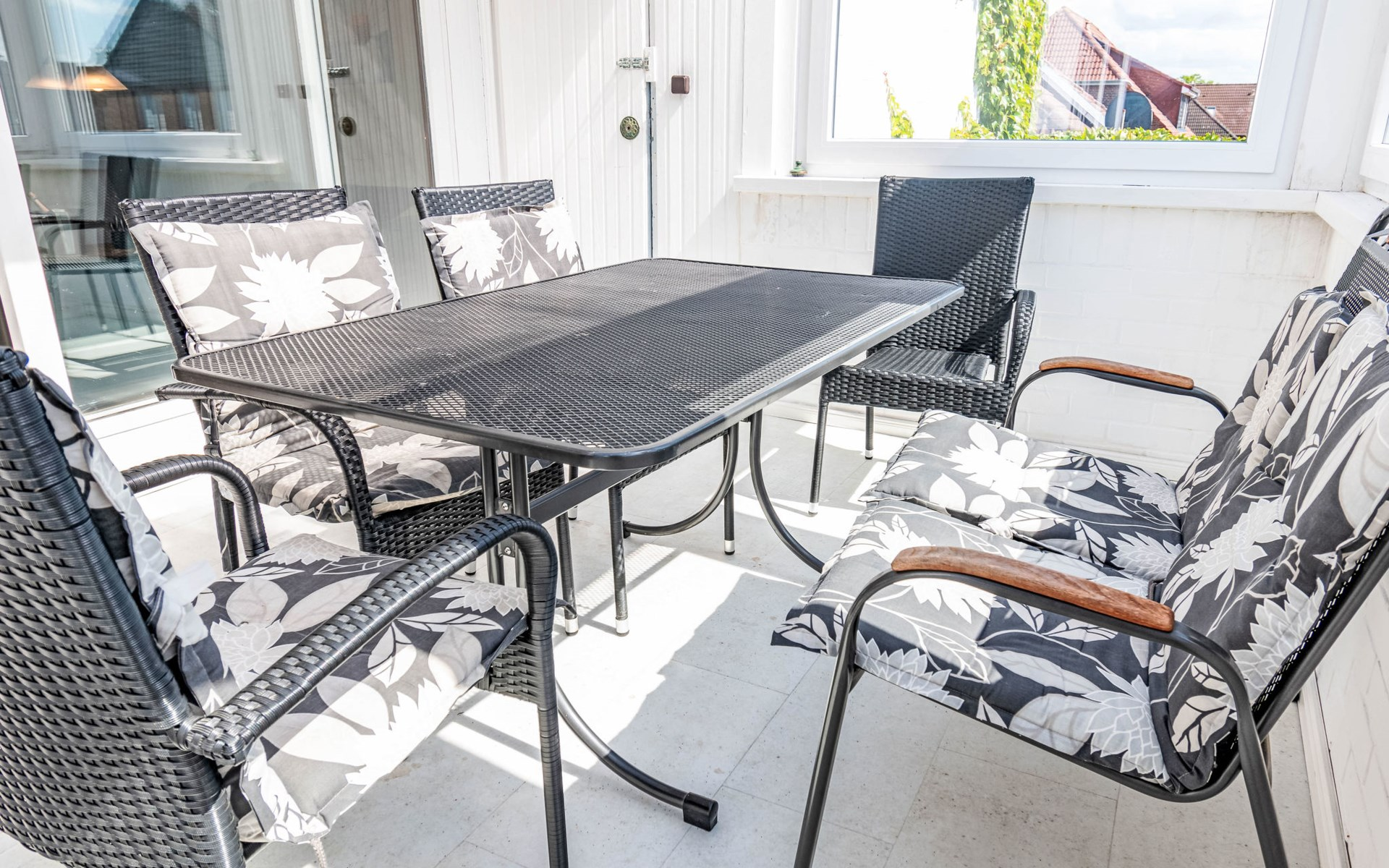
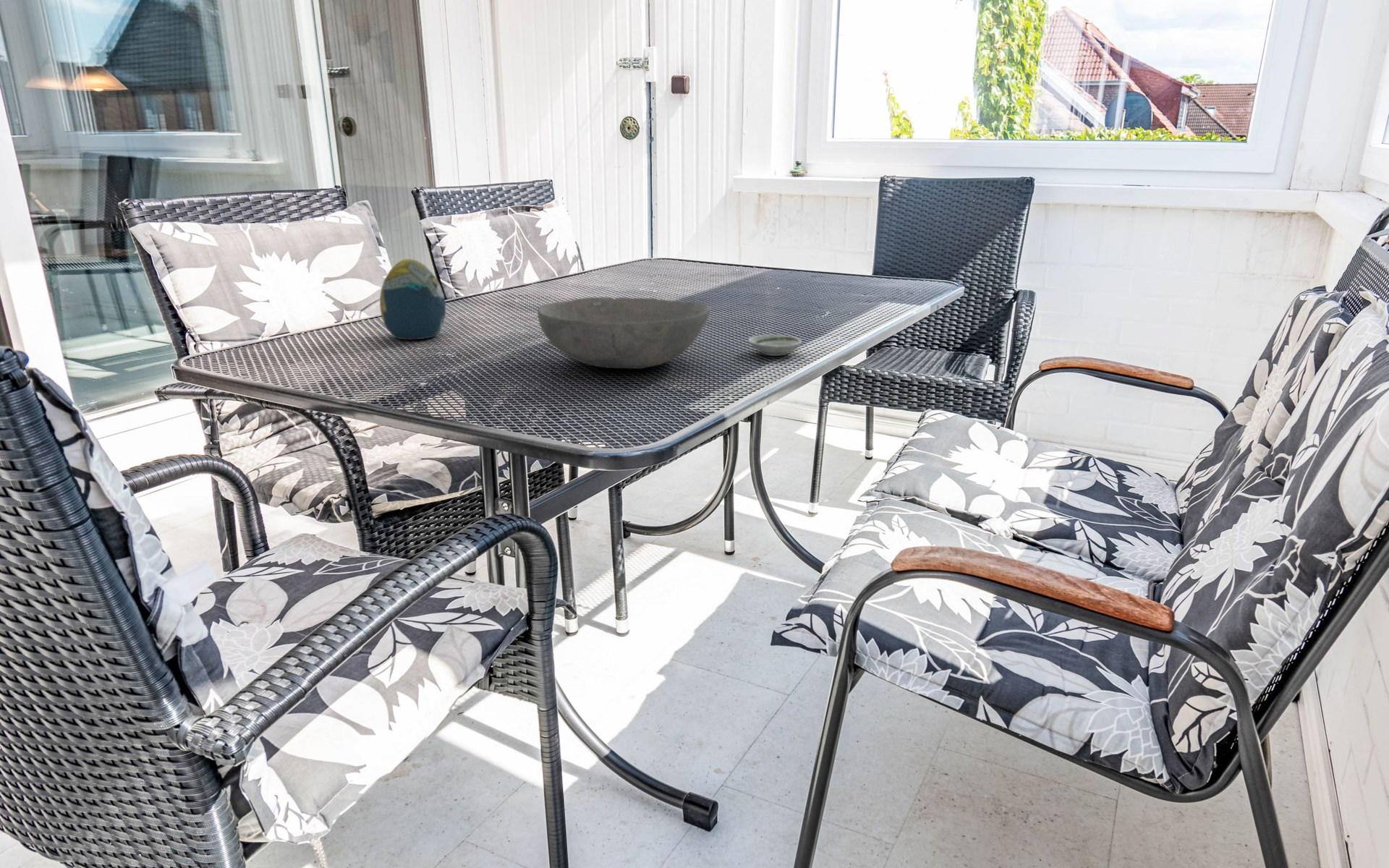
+ decorative egg (412, 297)
+ saucer (774, 346)
+ bowl (625, 334)
